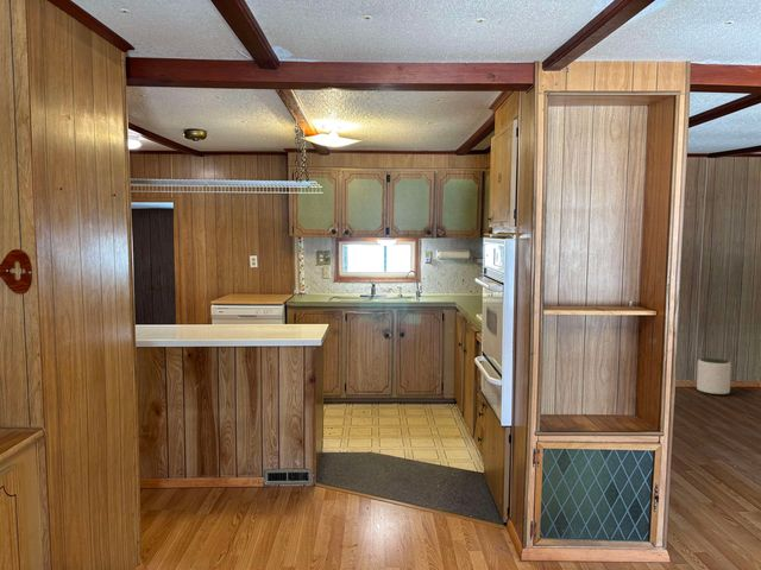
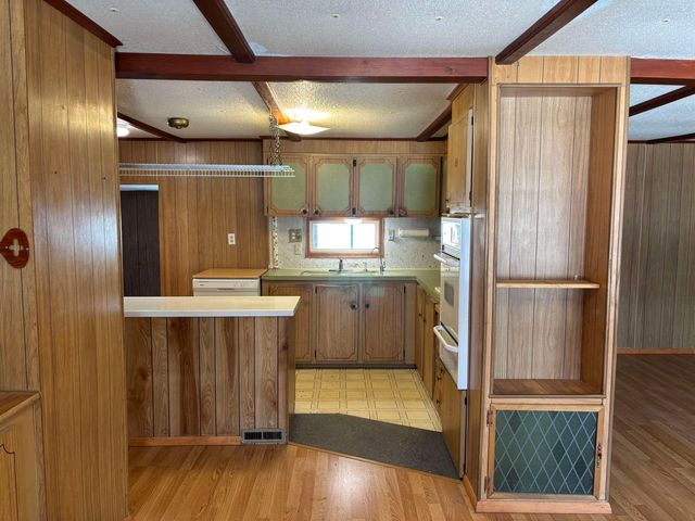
- plant pot (713, 375)
